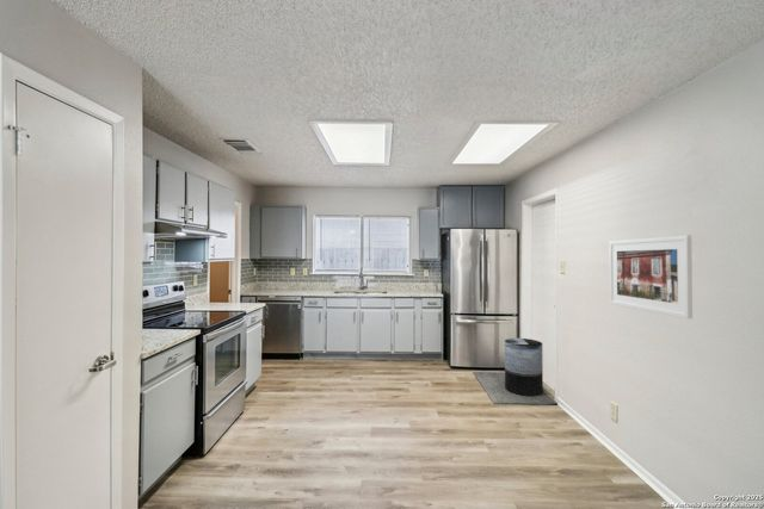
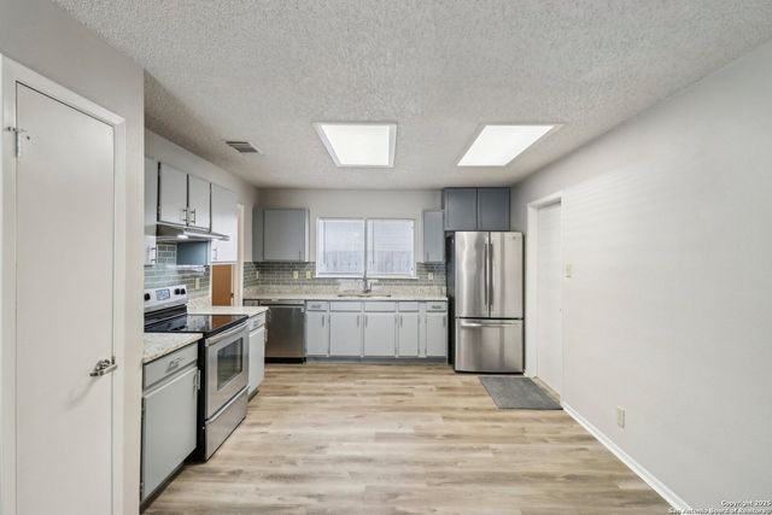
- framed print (645, 274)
- trash can (523, 365)
